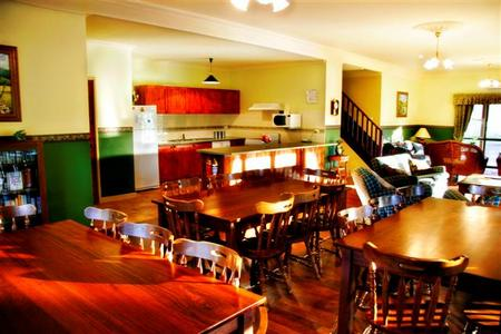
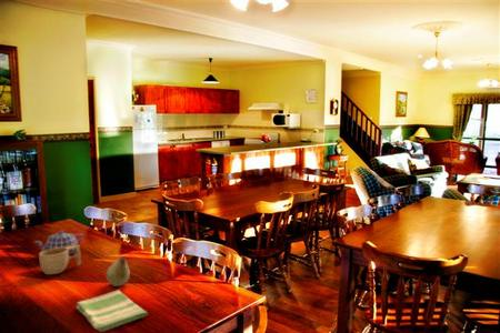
+ teapot (59, 242)
+ dish towel (110, 309)
+ fruit (117, 271)
+ cup (60, 260)
